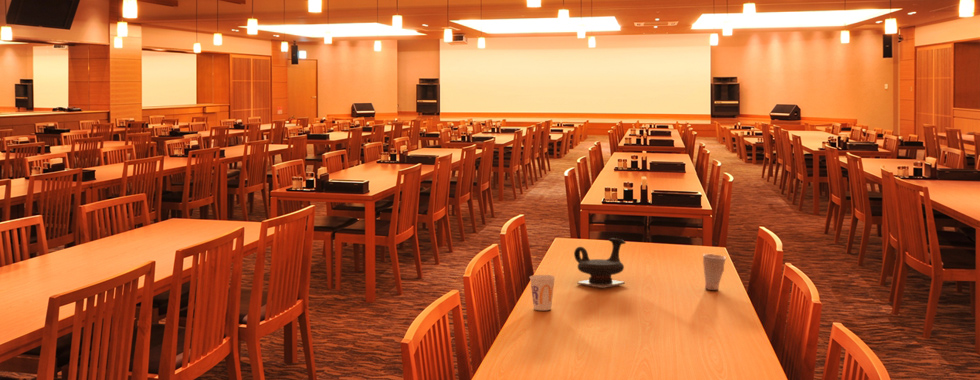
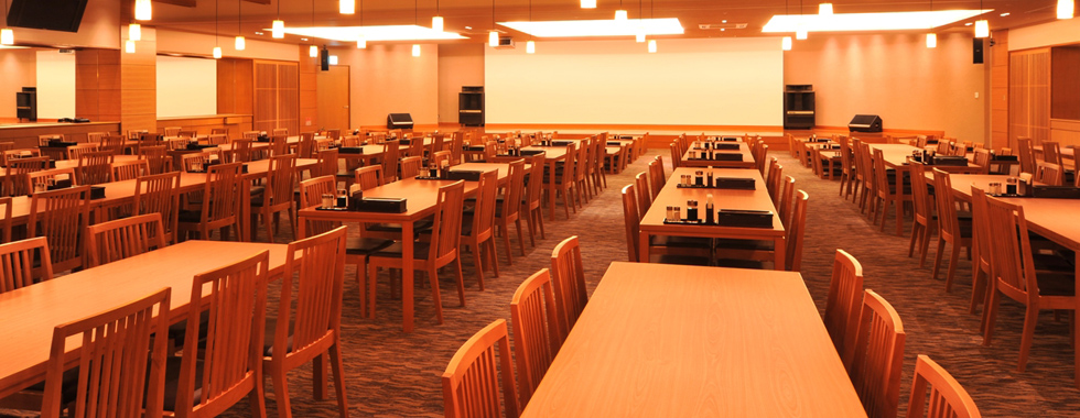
- cup (714, 272)
- teapot (599, 260)
- cup (542, 292)
